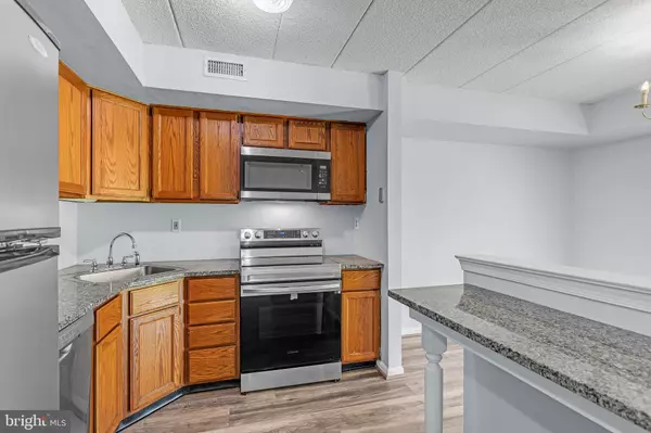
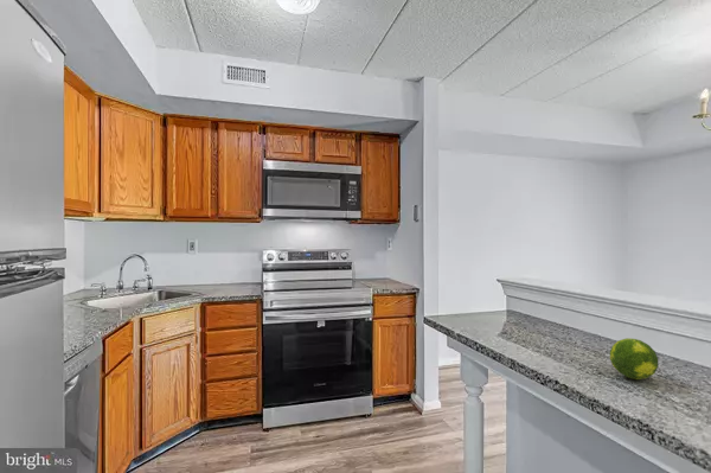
+ fruit (633, 358)
